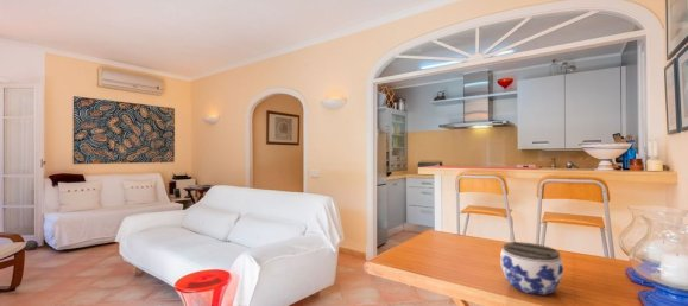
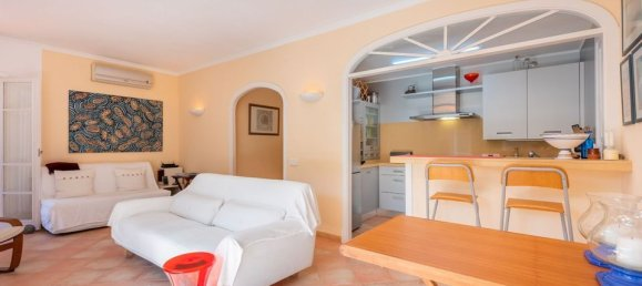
- jar (530, 267)
